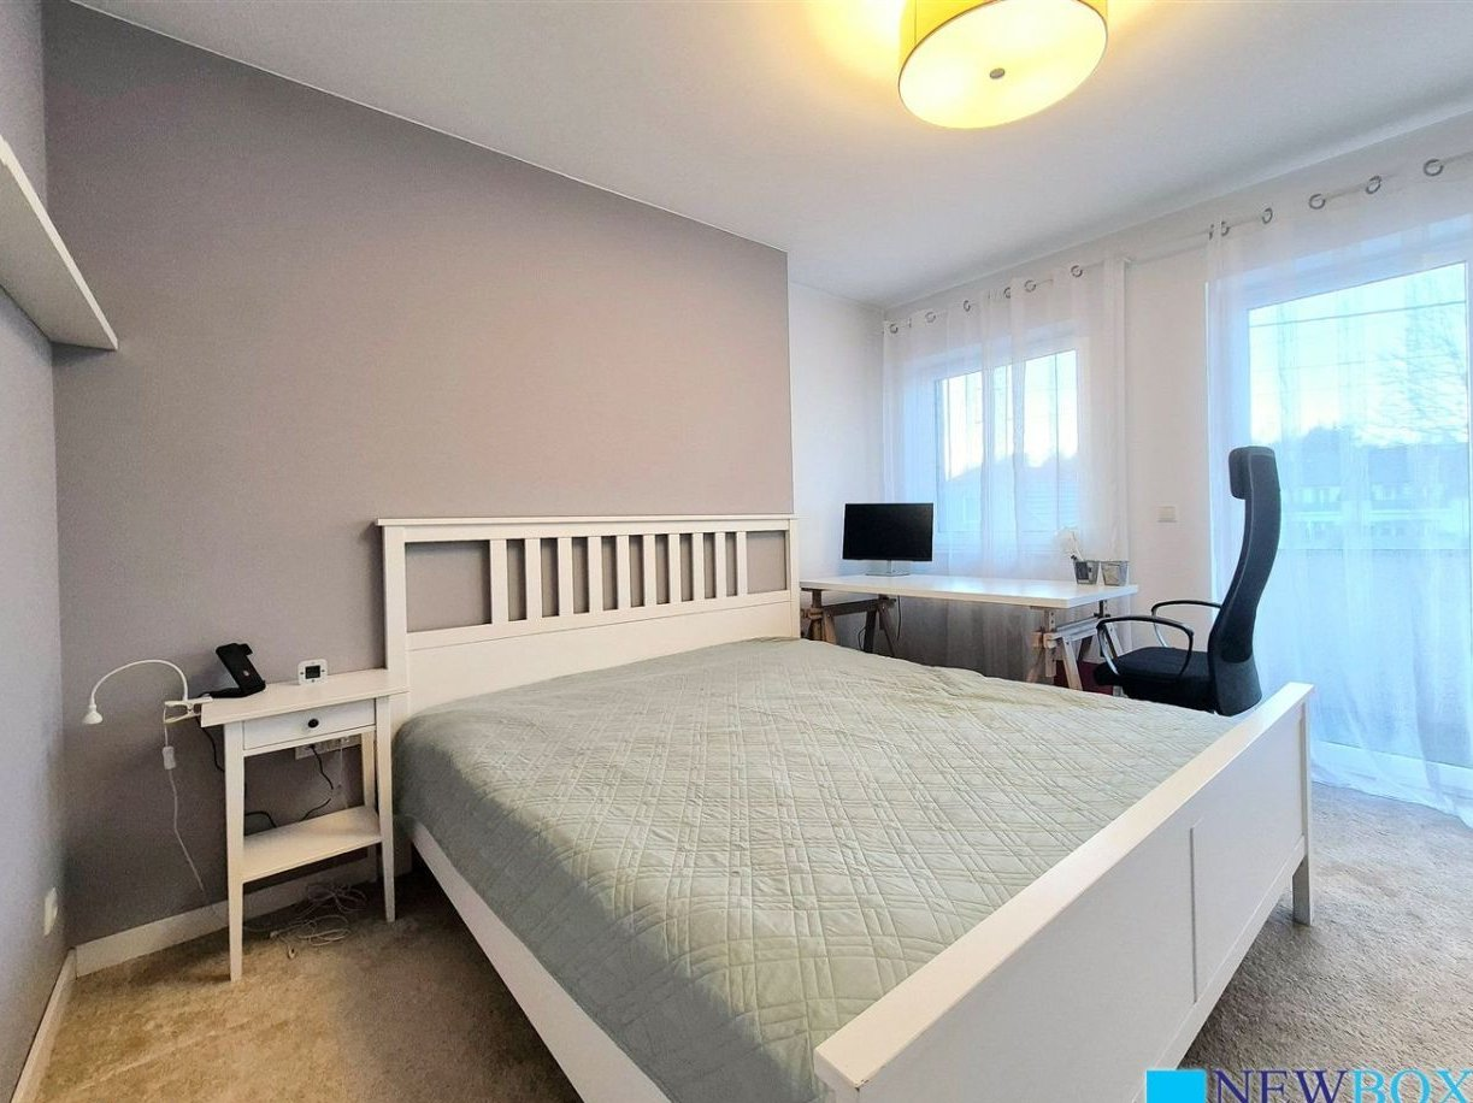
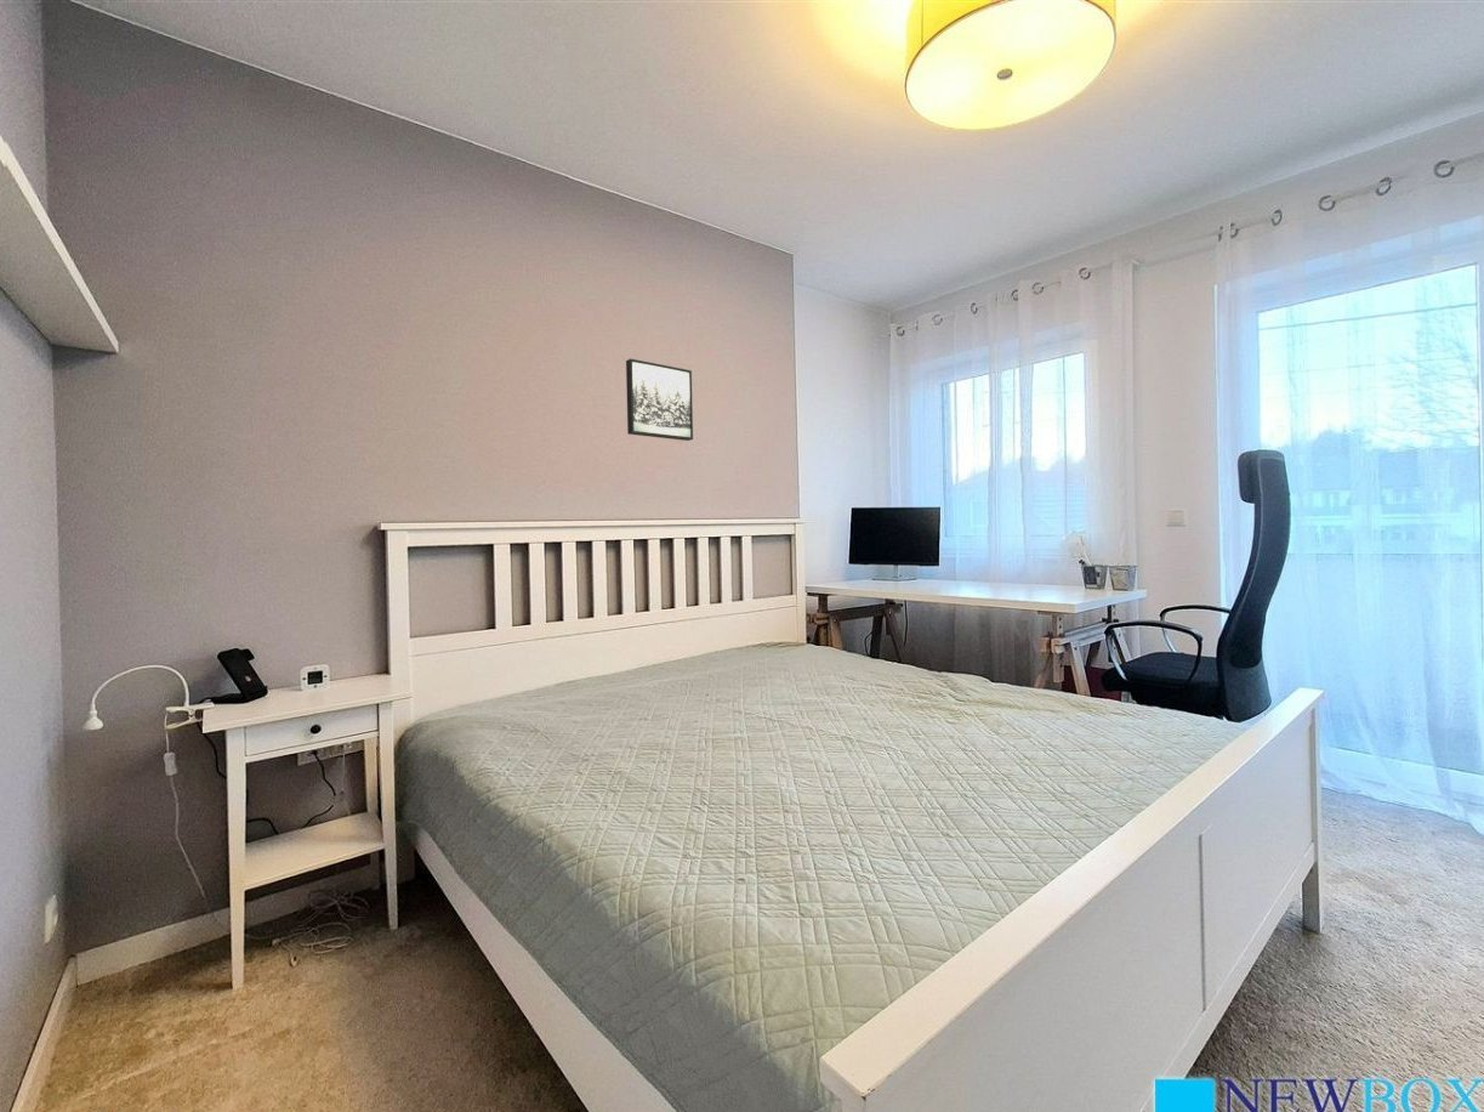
+ wall art (660, 401)
